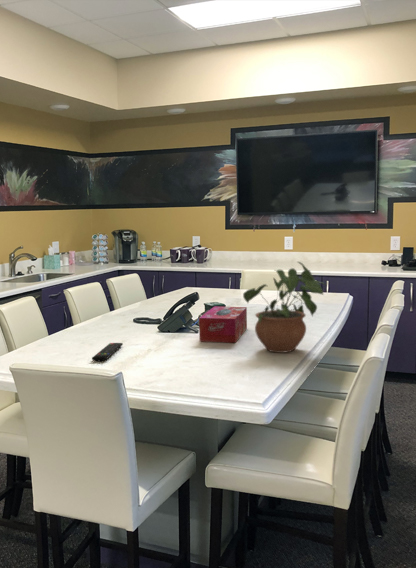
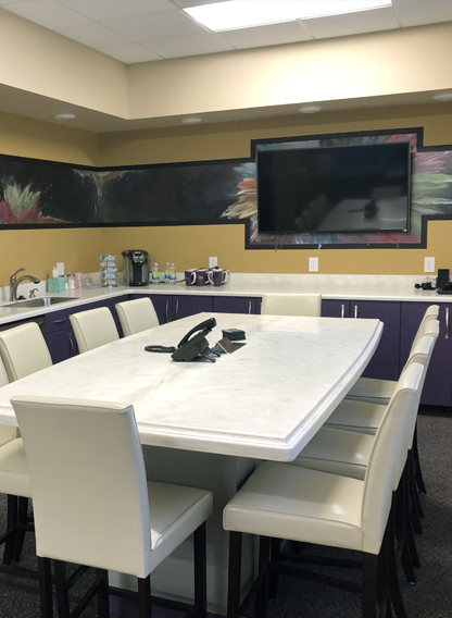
- potted plant (289, 305)
- remote control (108, 351)
- tissue box (224, 323)
